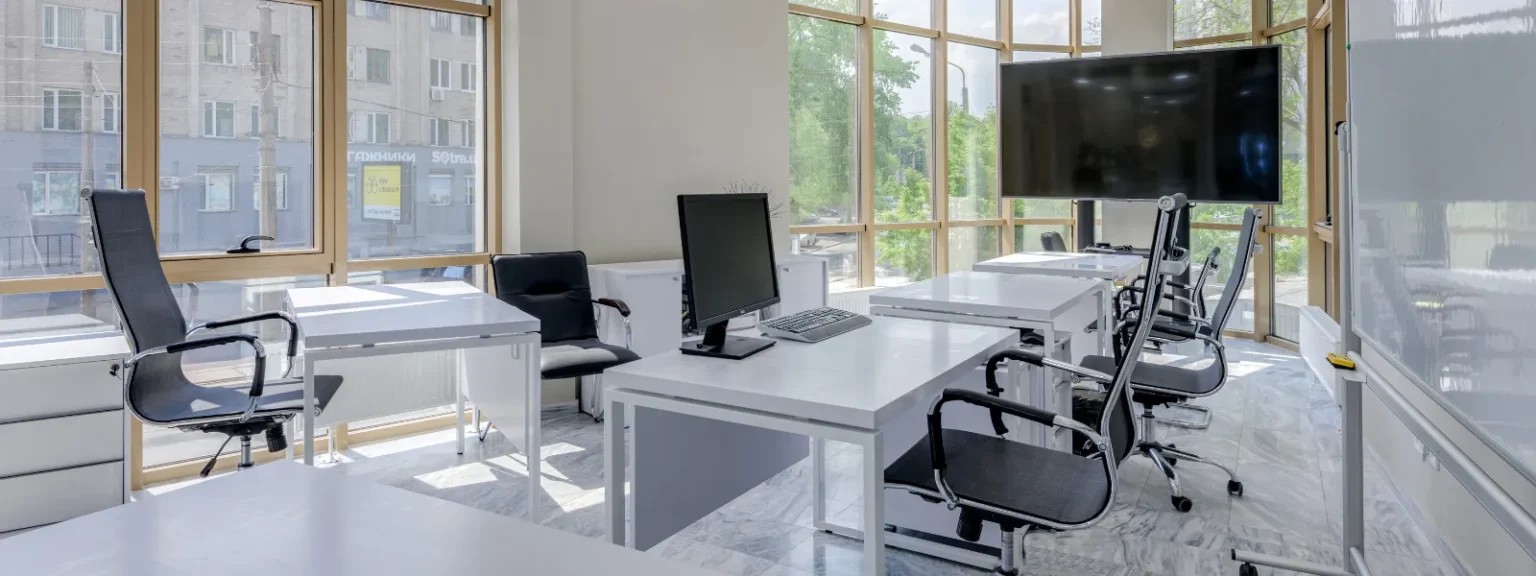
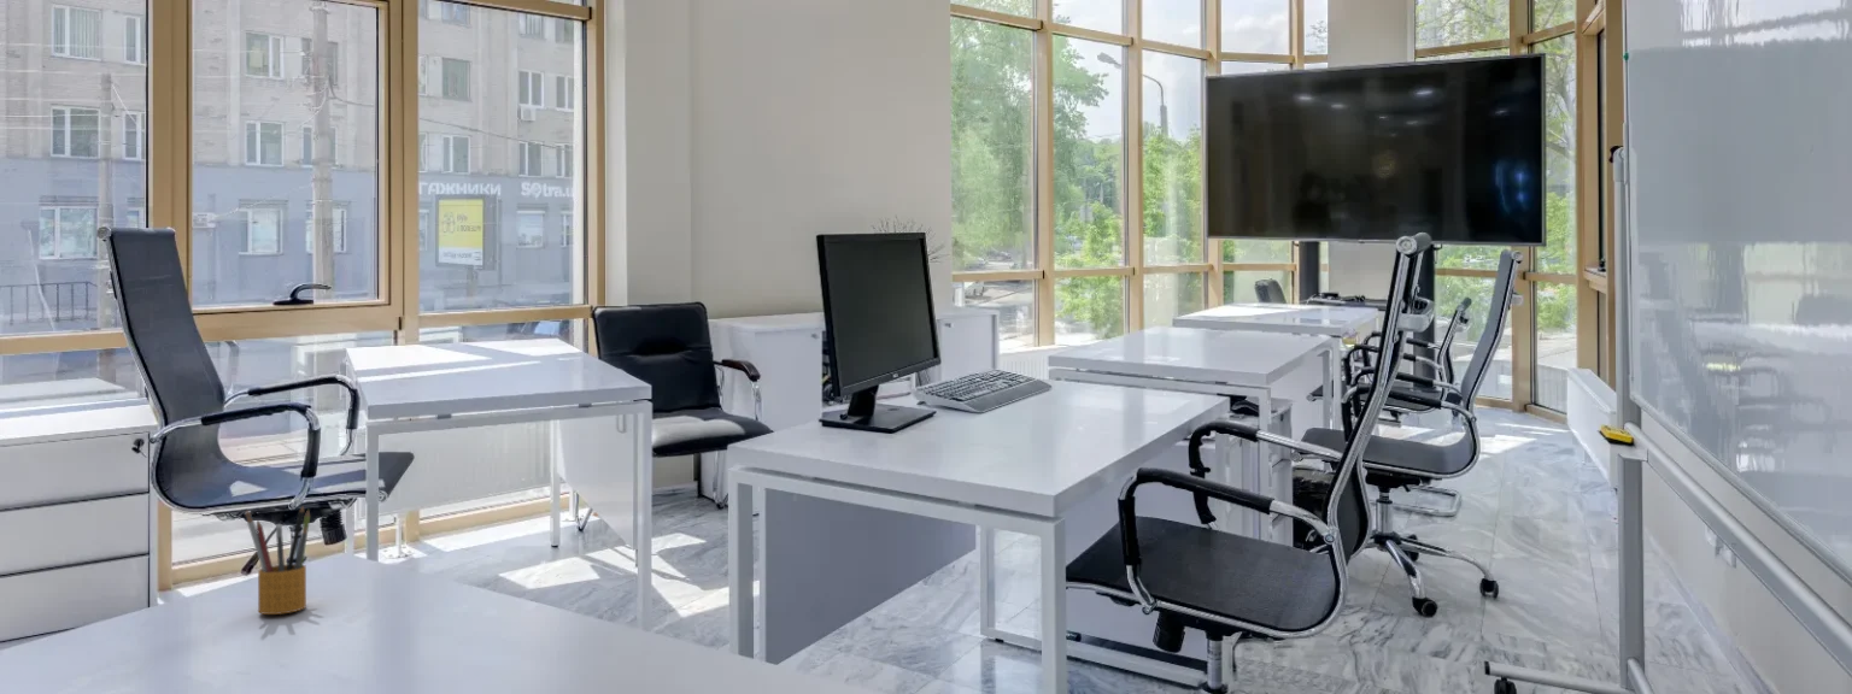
+ pencil box (282, 557)
